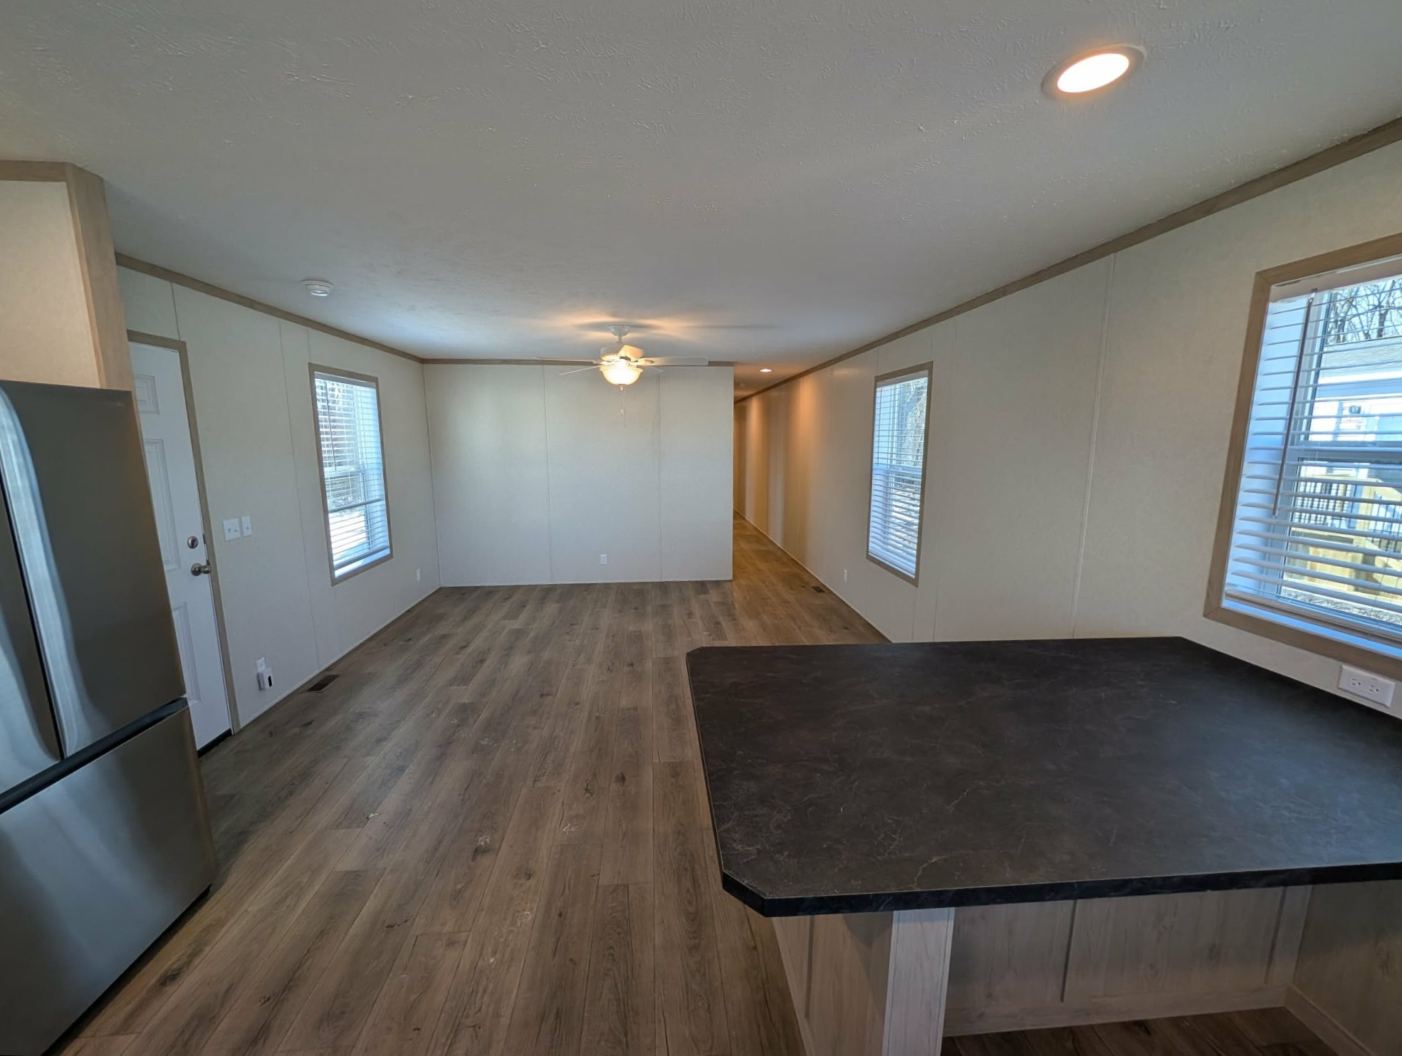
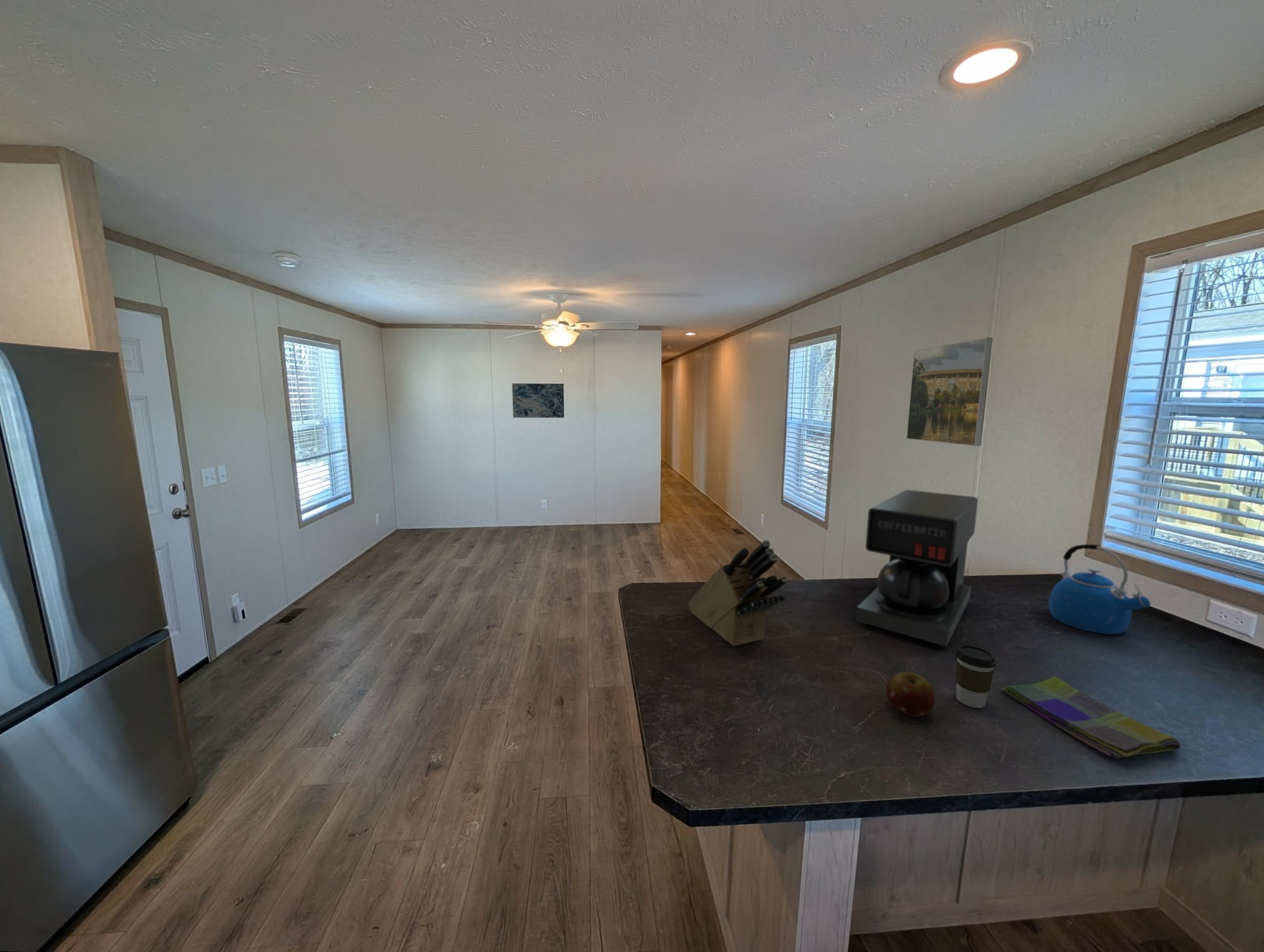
+ kettle (1100, 587)
+ coffee cup (973, 676)
+ dish towel (1084, 714)
+ knife block (734, 582)
+ fruit (910, 693)
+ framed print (944, 394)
+ coffee maker (921, 558)
+ wall art (538, 401)
